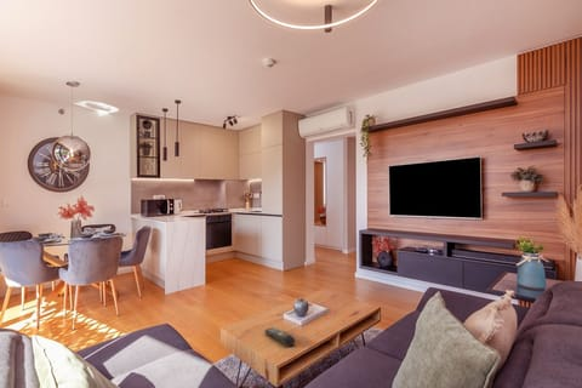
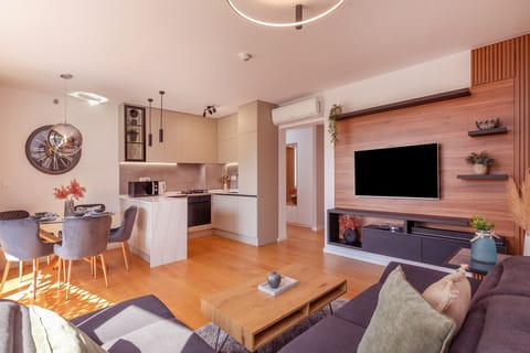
- remote control (279, 335)
